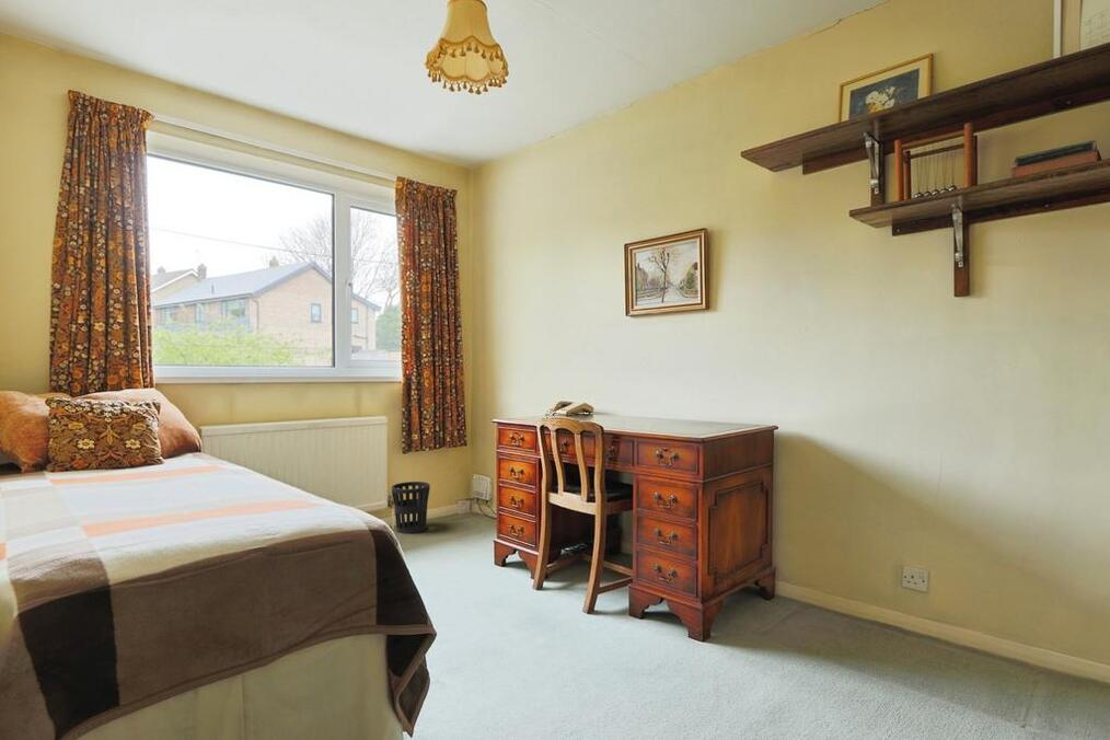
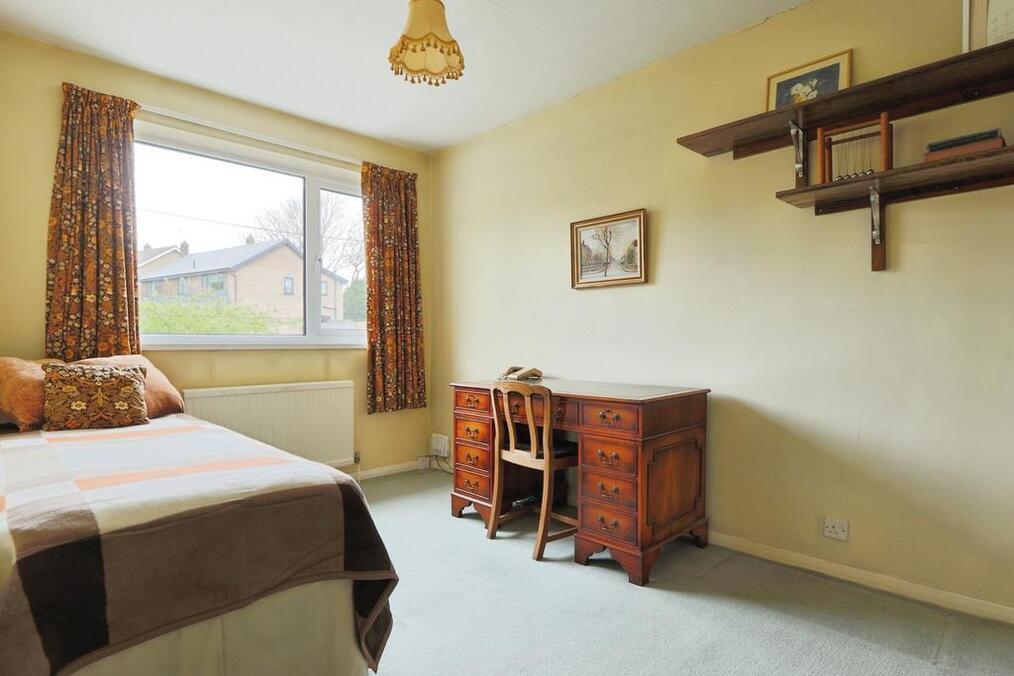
- wastebasket (411, 507)
